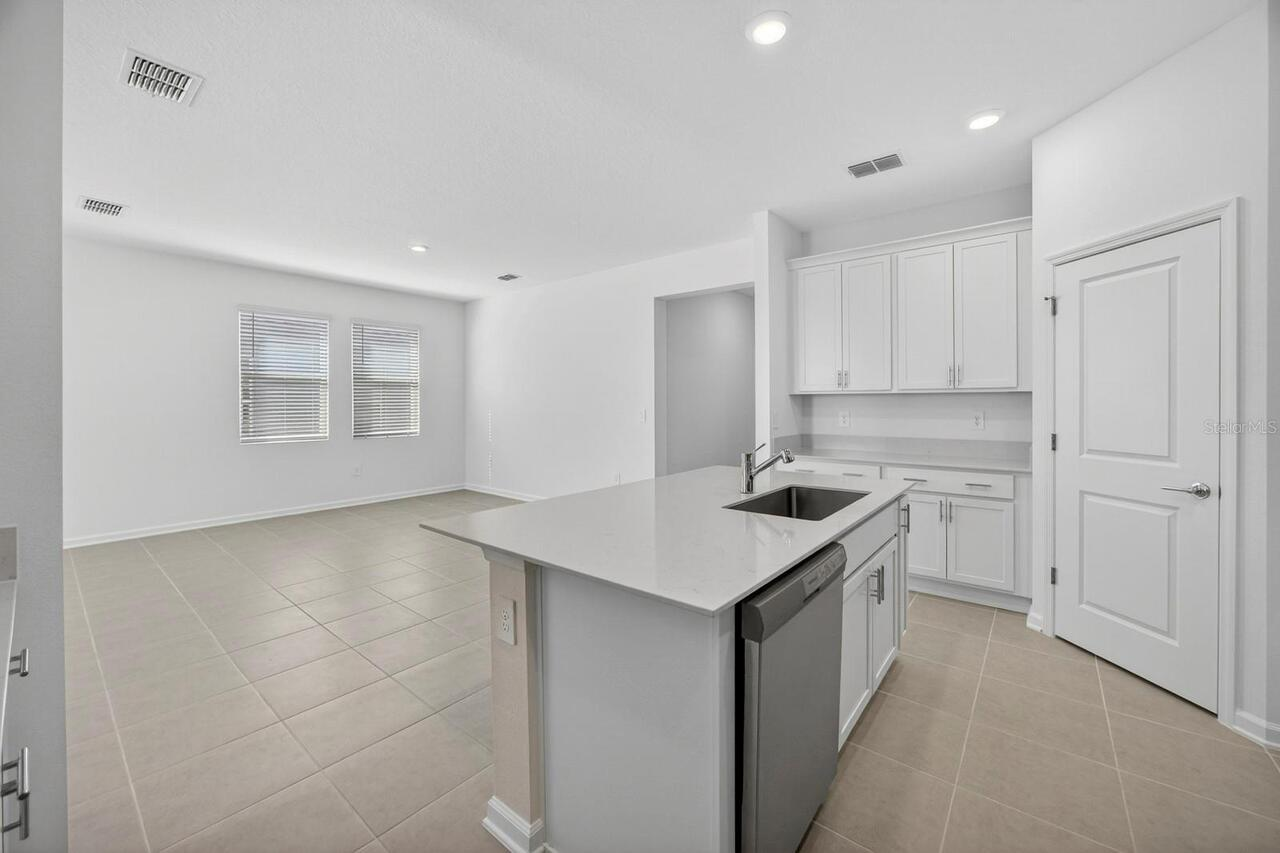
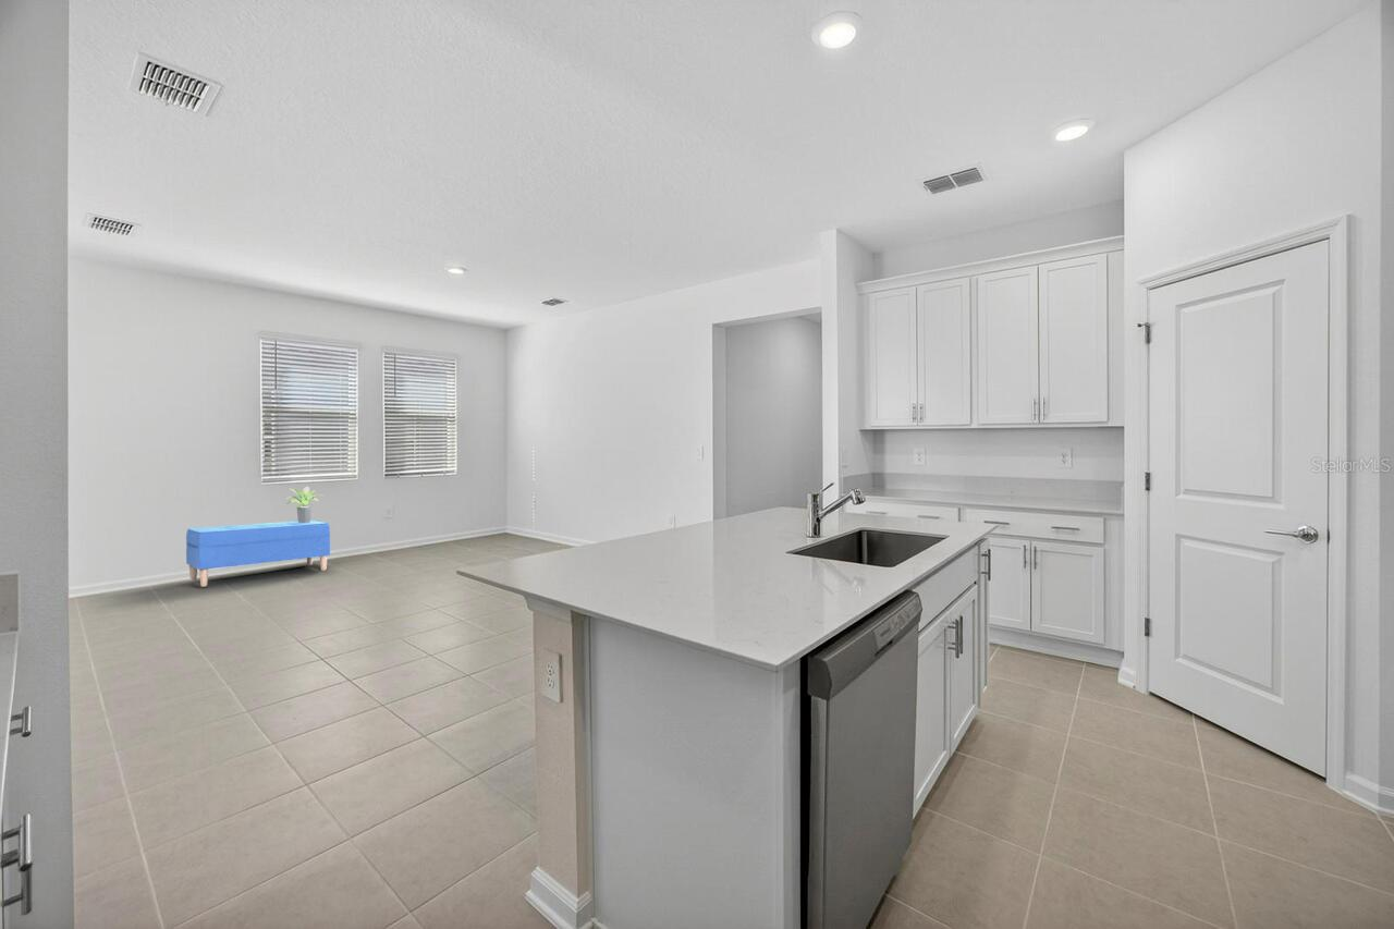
+ bench (260, 550)
+ potted plant (304, 504)
